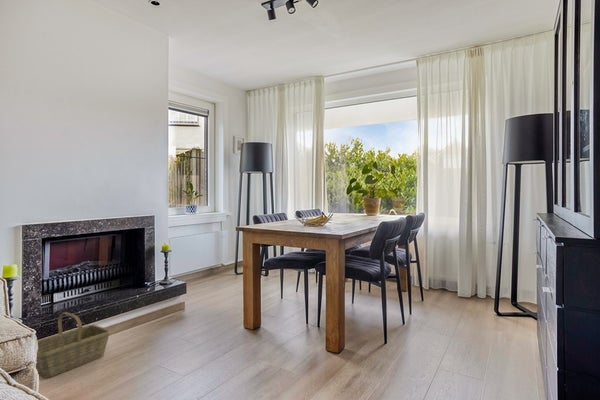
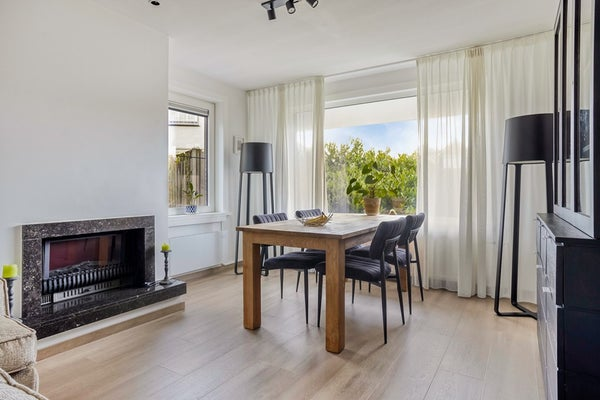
- basket (69, 338)
